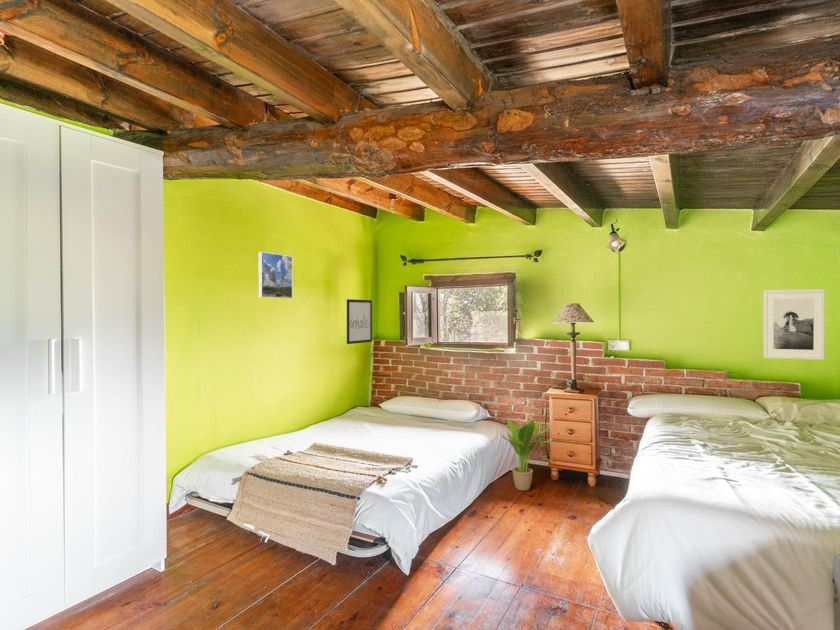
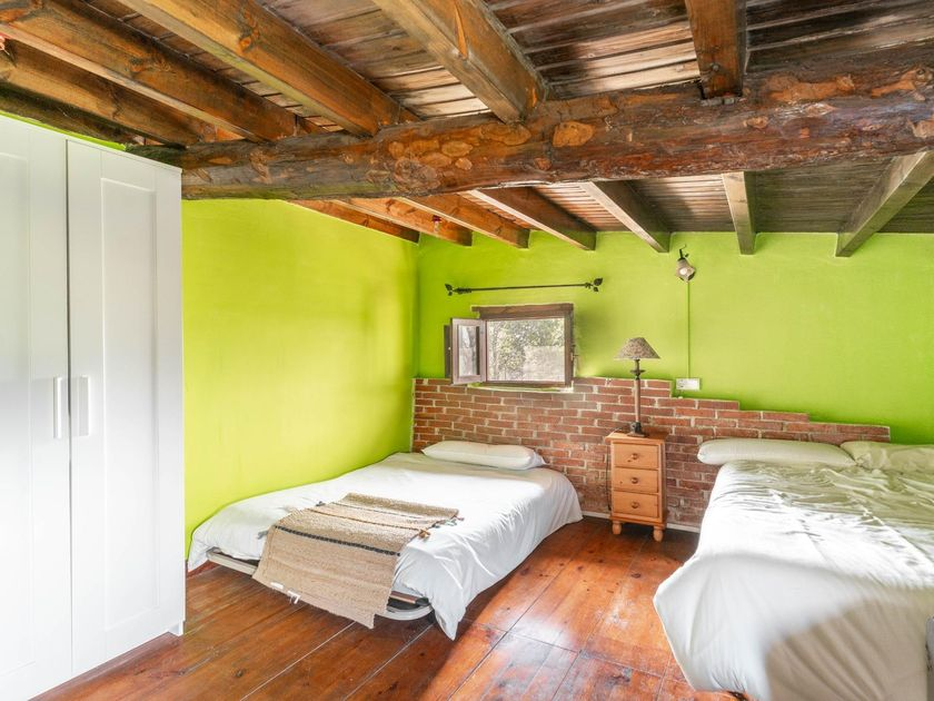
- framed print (276, 276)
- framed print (793, 324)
- potted plant (528, 451)
- wall art (359, 321)
